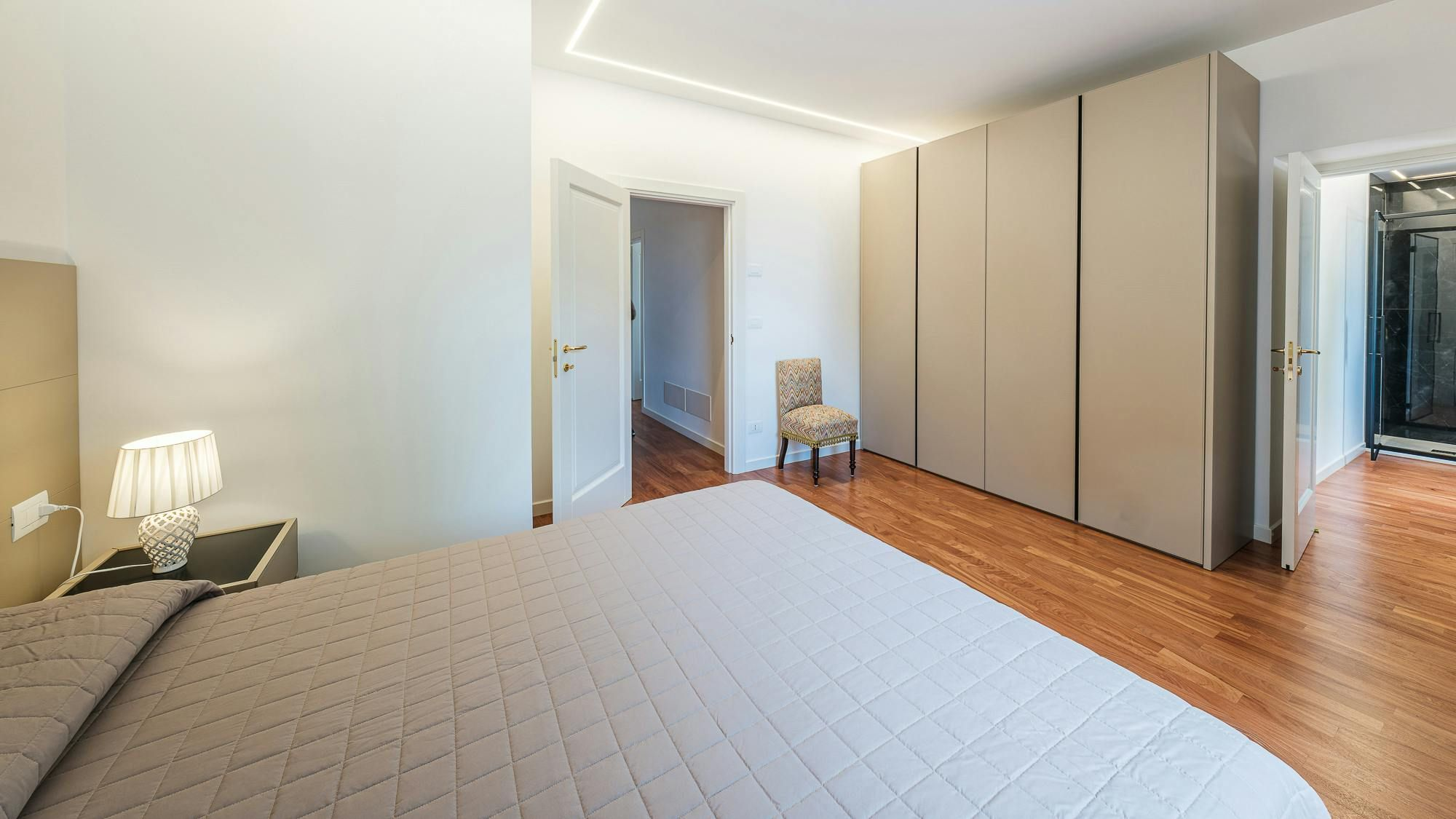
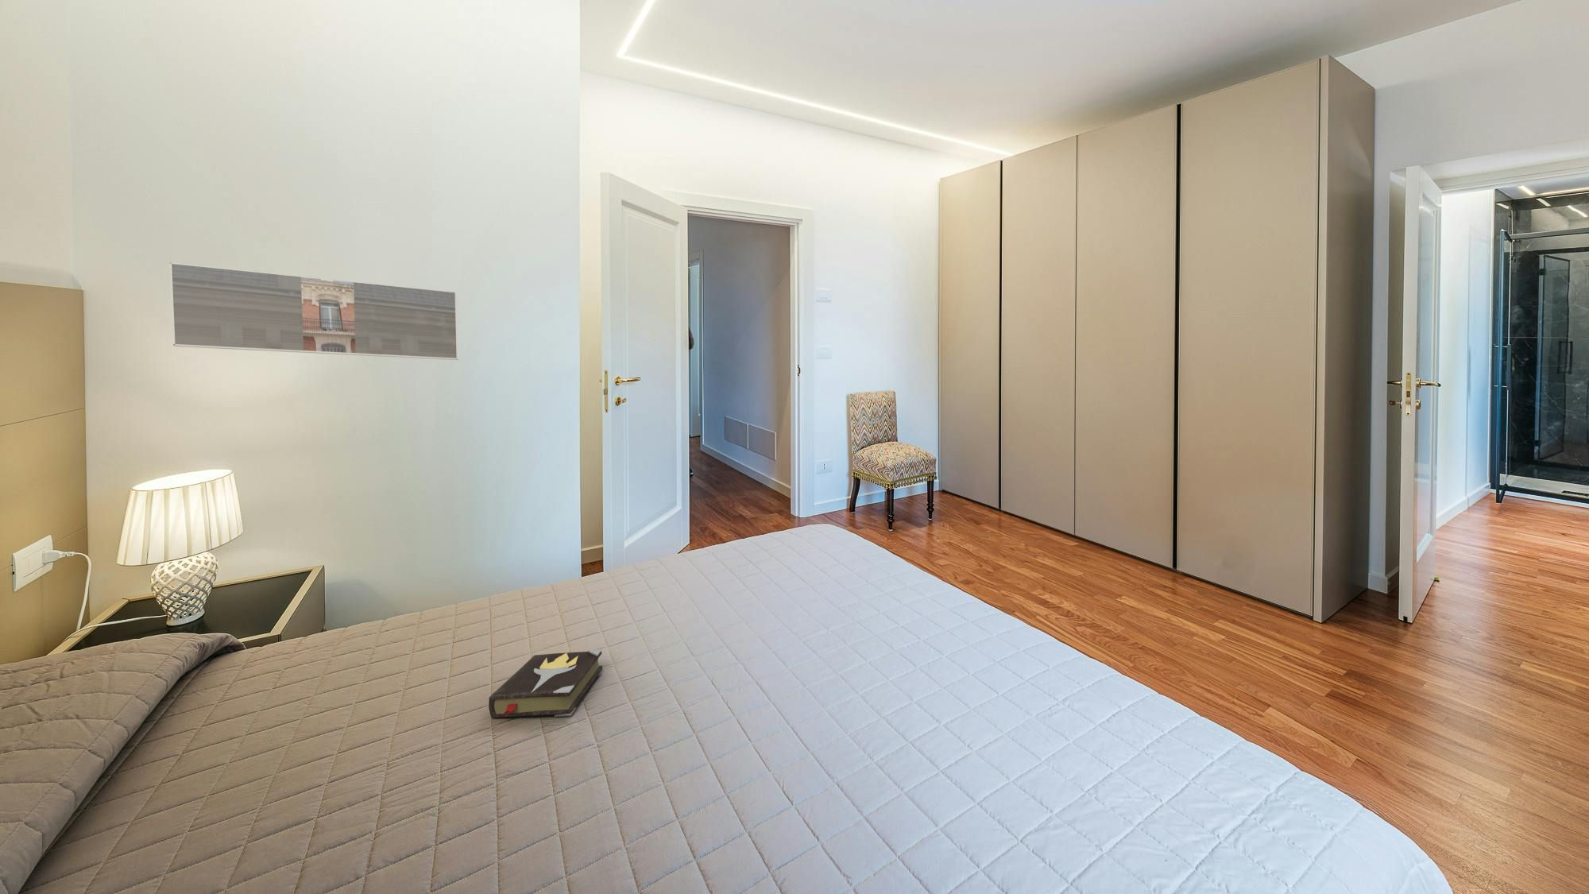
+ hardback book (551, 680)
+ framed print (328, 317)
